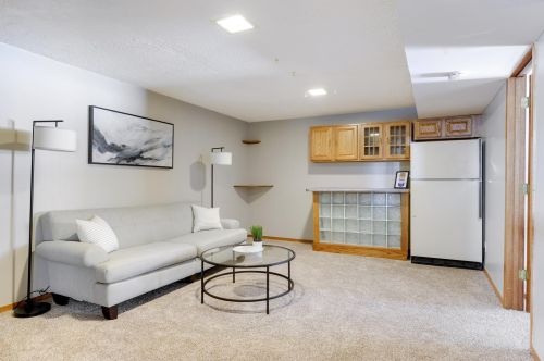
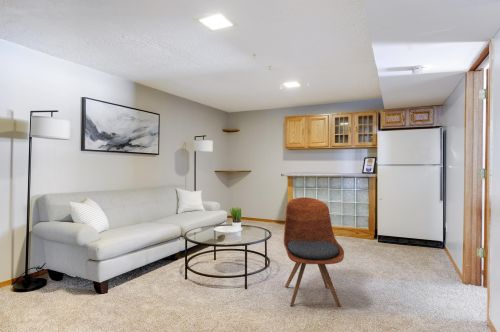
+ dining chair (311, 248)
